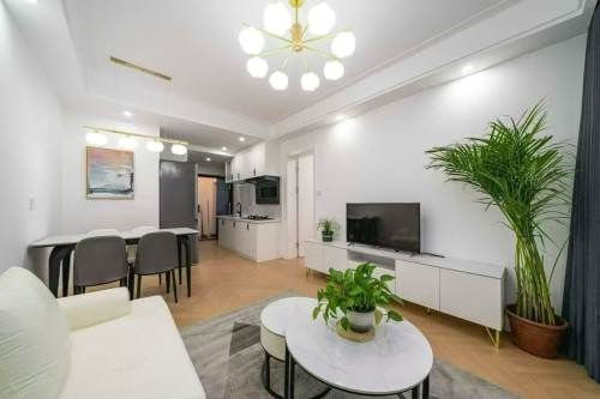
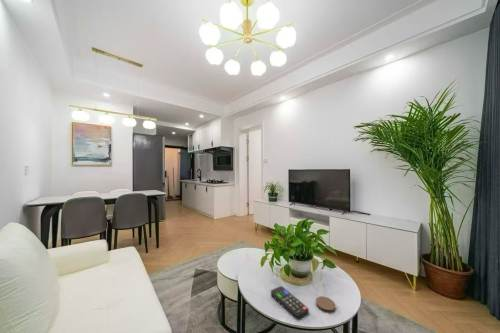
+ remote control (288, 300)
+ coaster (325, 304)
